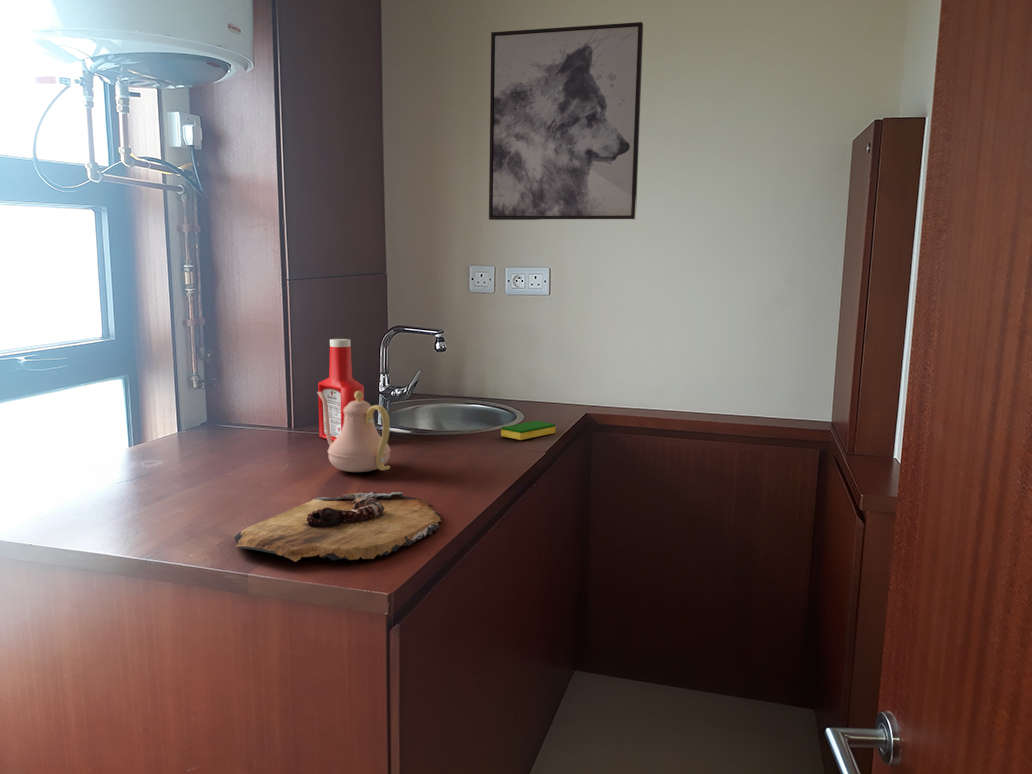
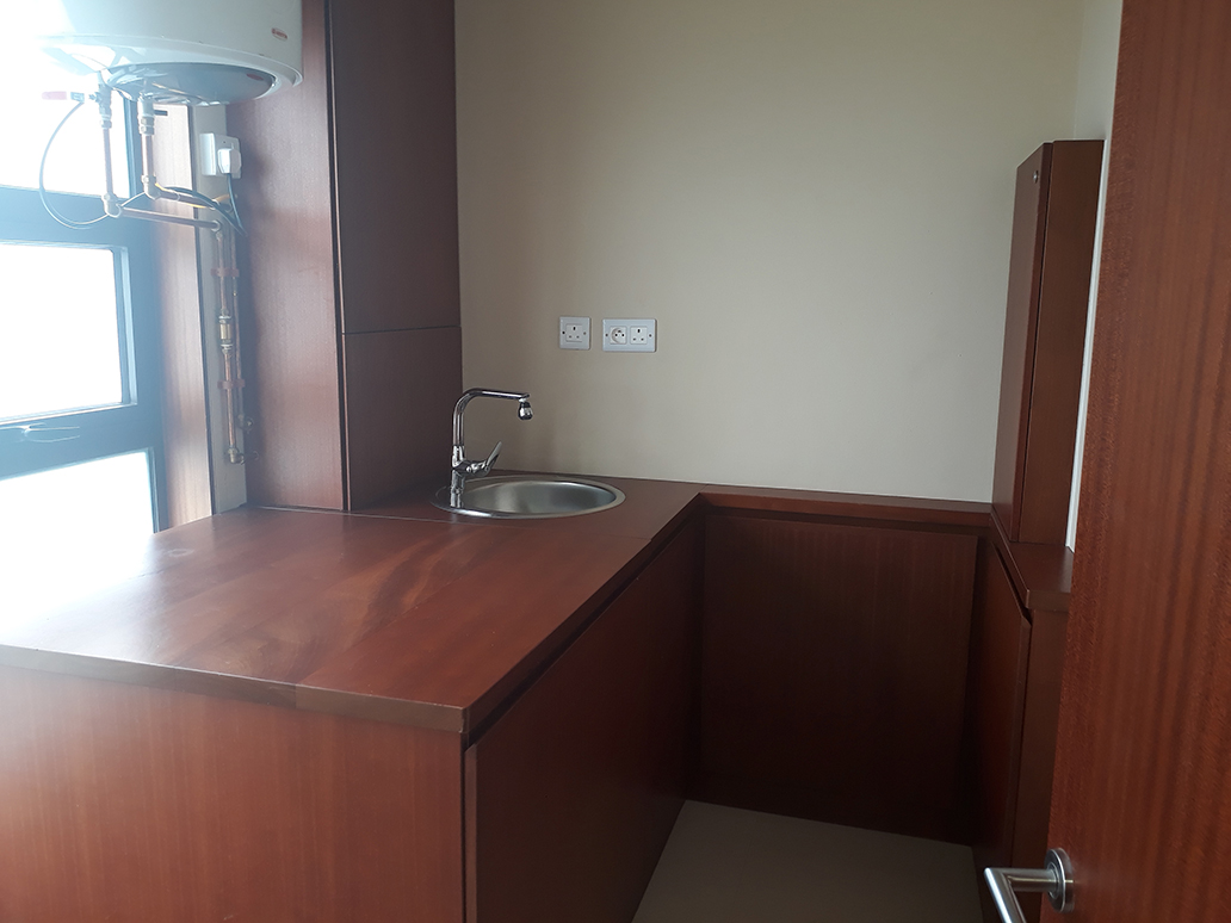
- dish sponge (528, 430)
- wall art (563, 125)
- soap bottle (340, 389)
- teapot (351, 428)
- cutting board (346, 516)
